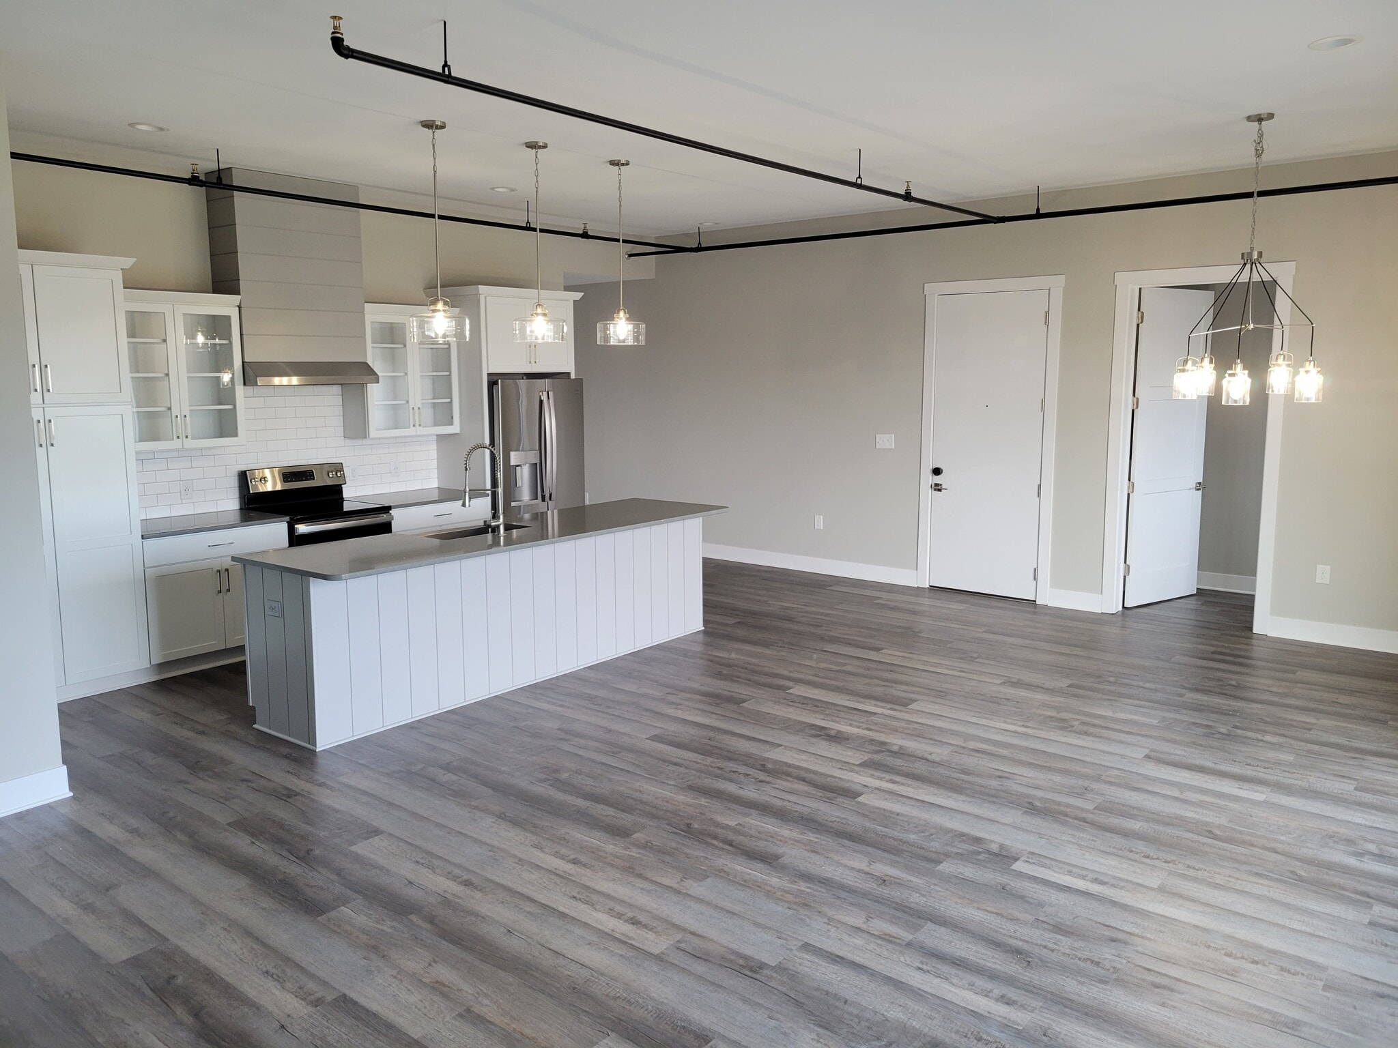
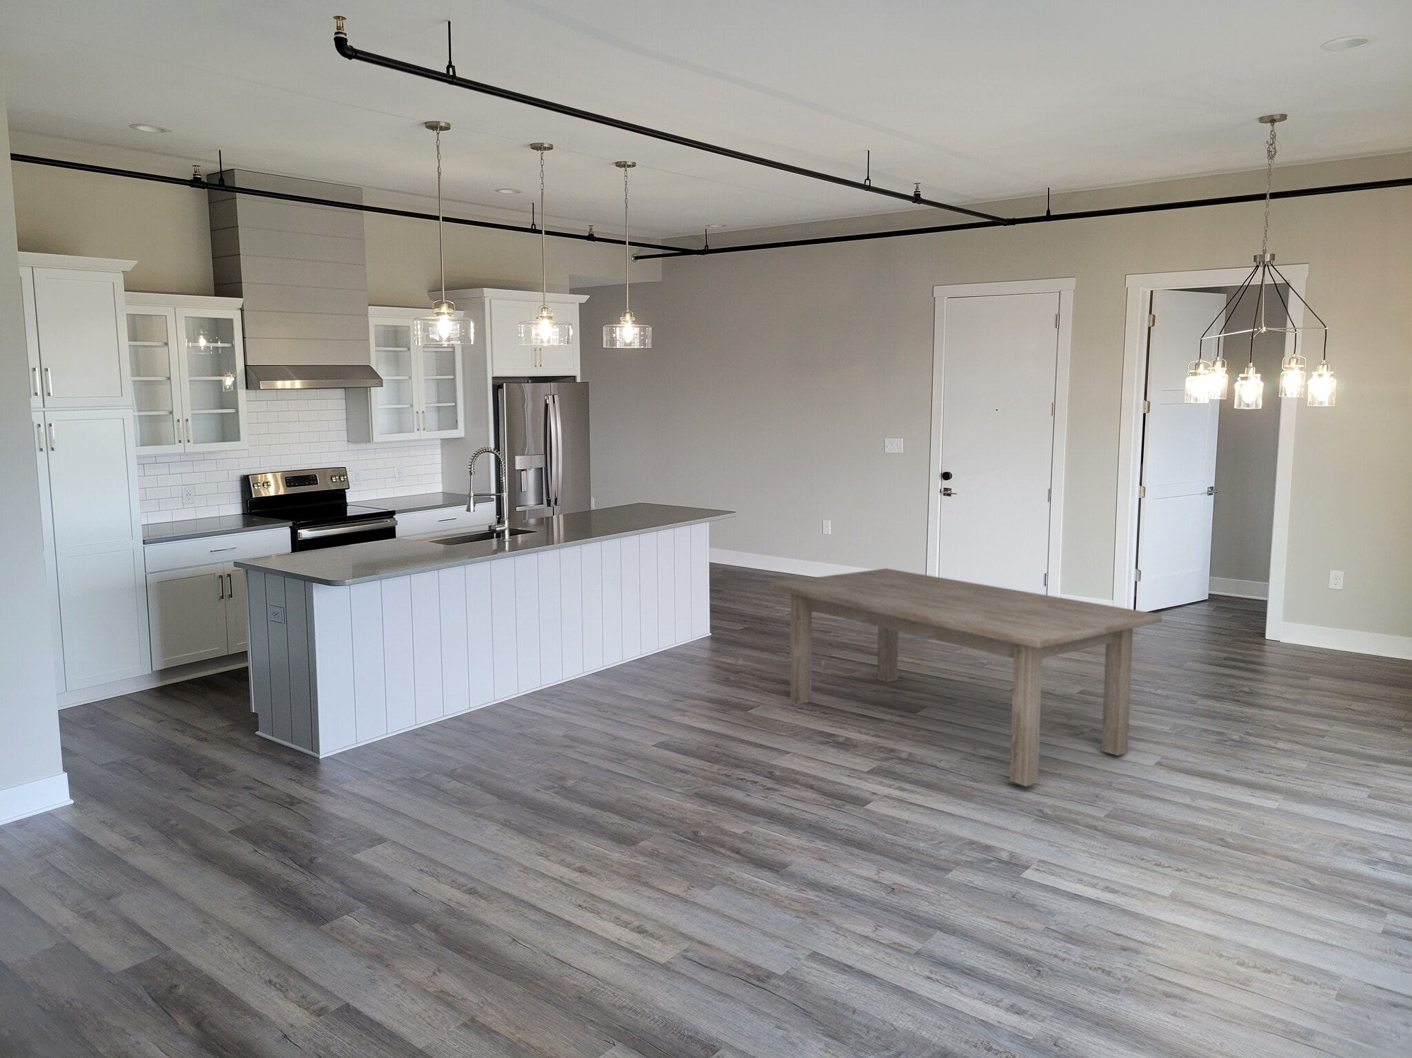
+ dining table (951, 643)
